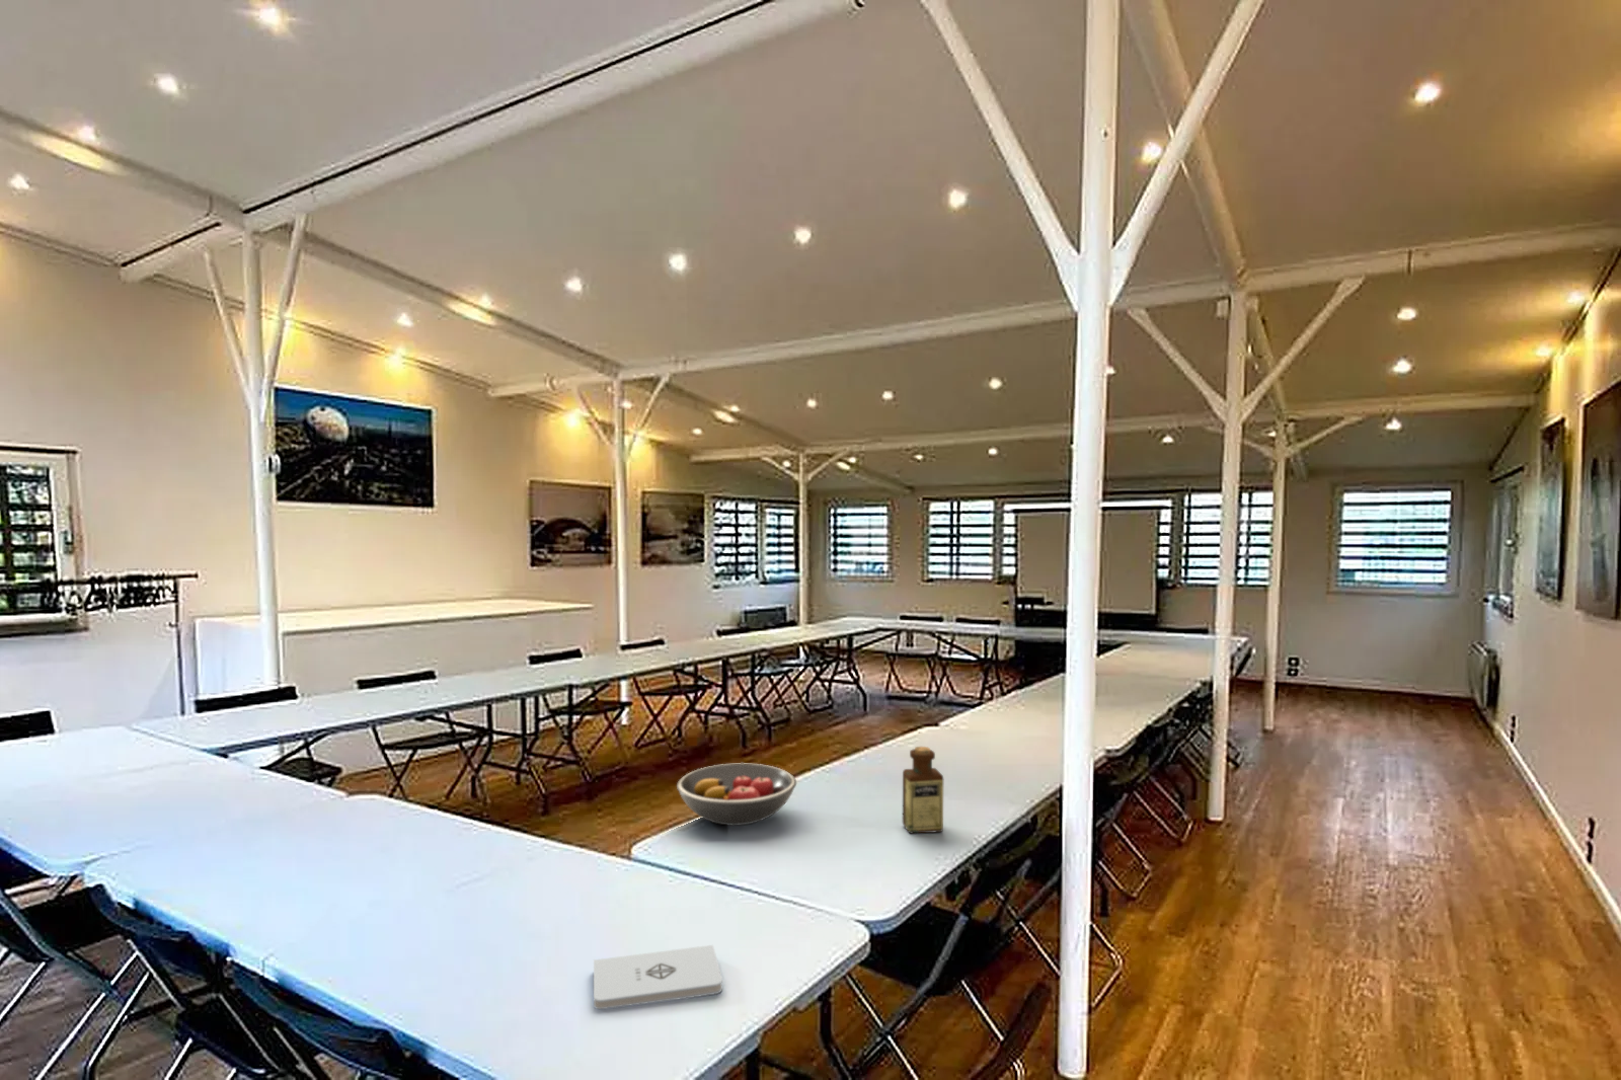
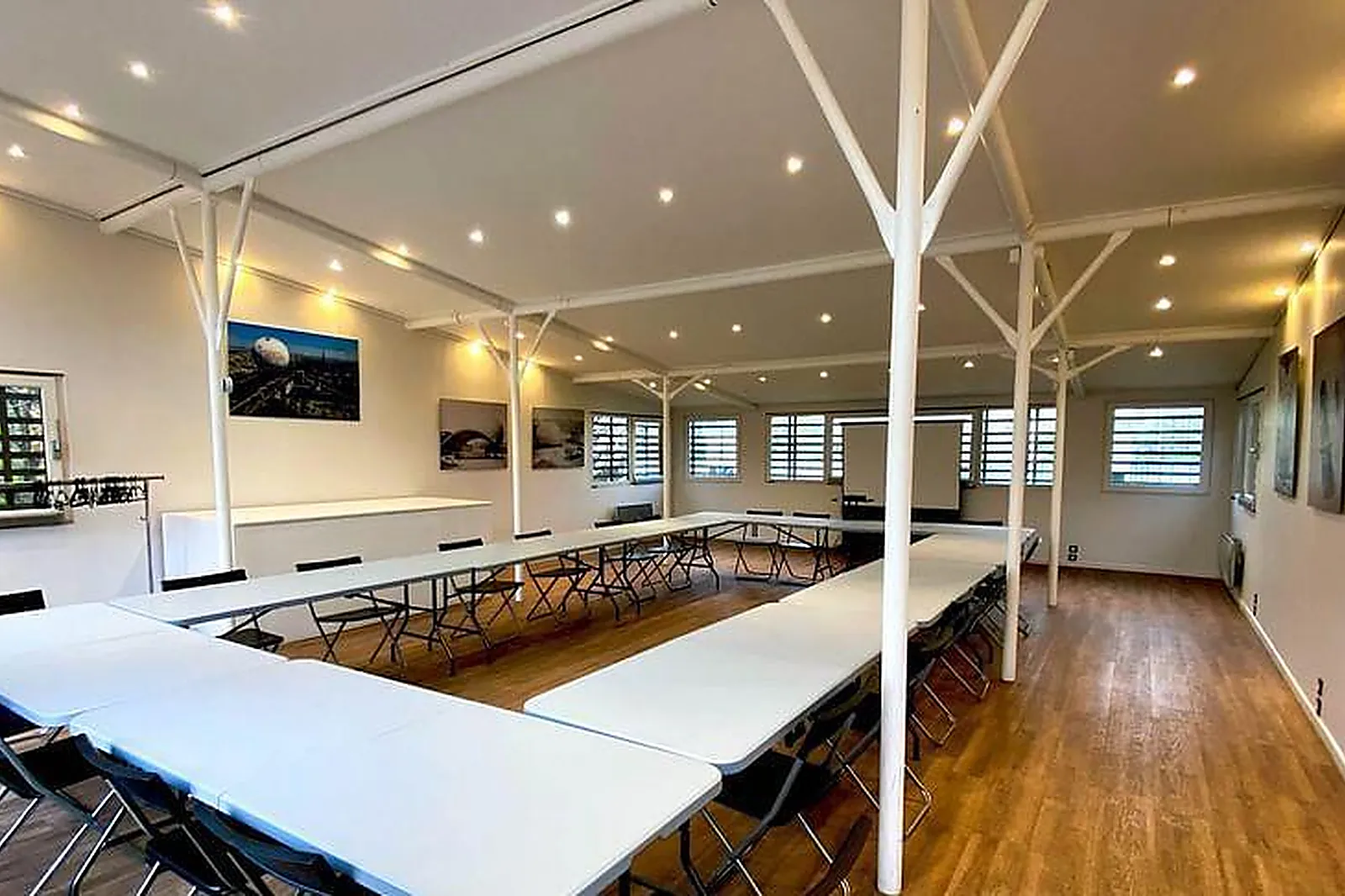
- fruit bowl (736, 793)
- notepad (657, 975)
- bottle (922, 788)
